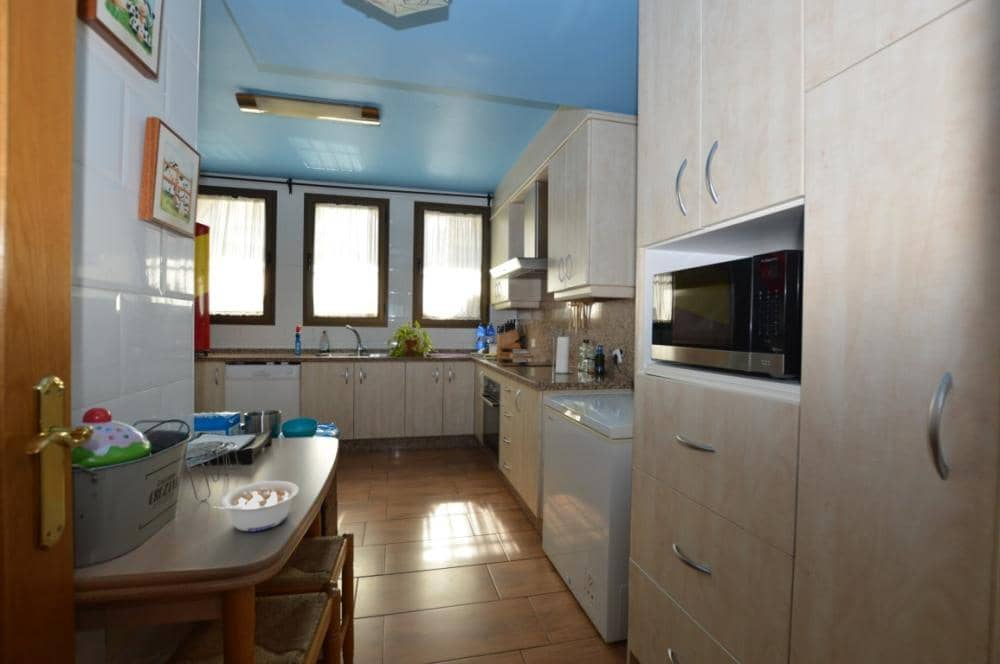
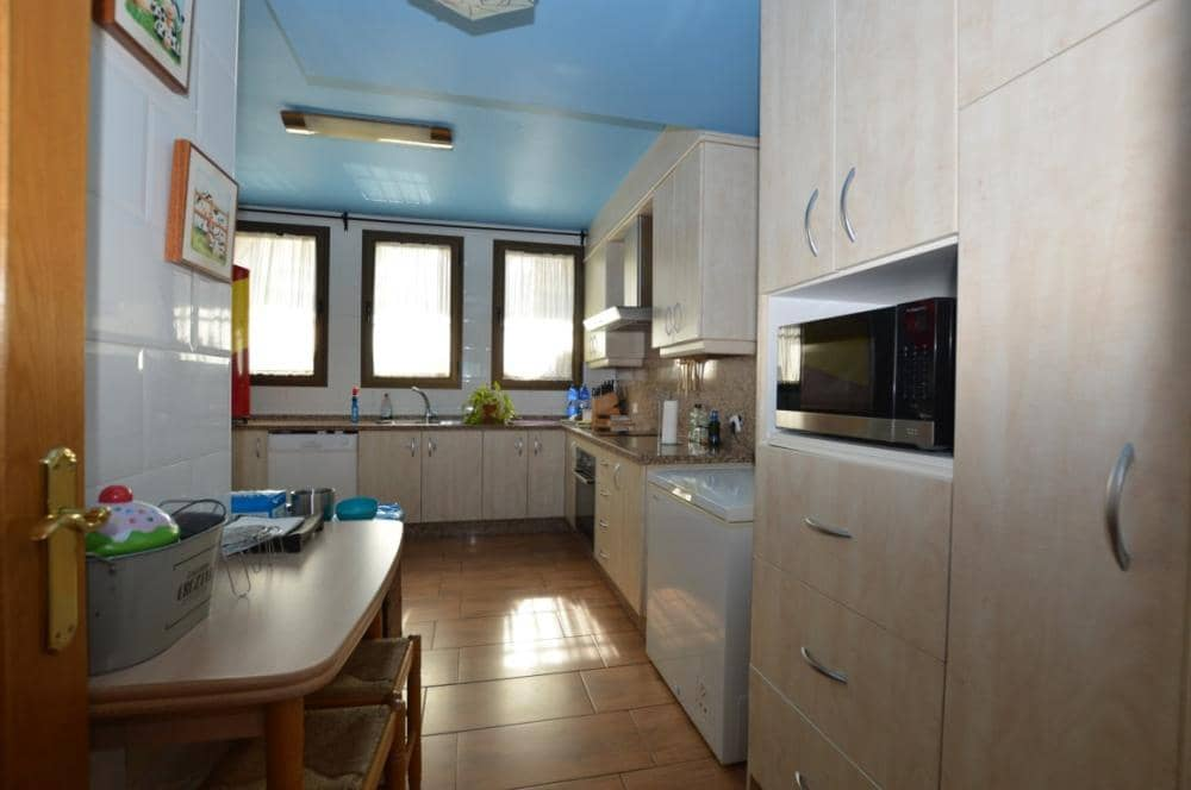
- legume (260, 505)
